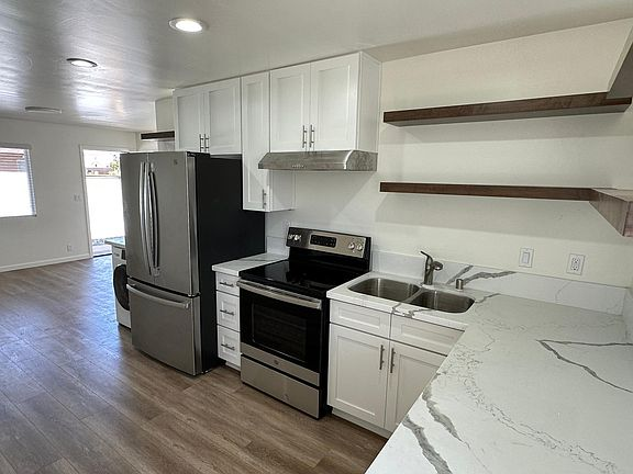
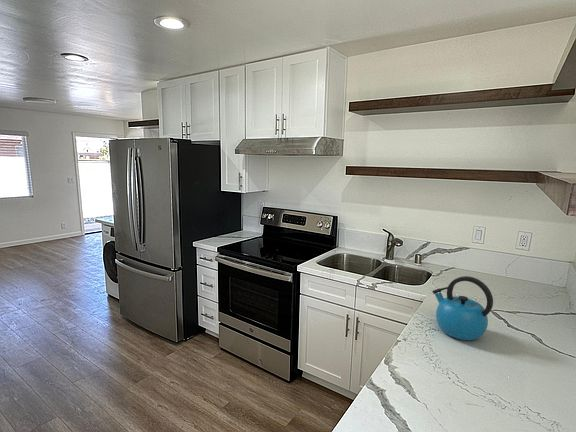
+ kettle (459, 303)
